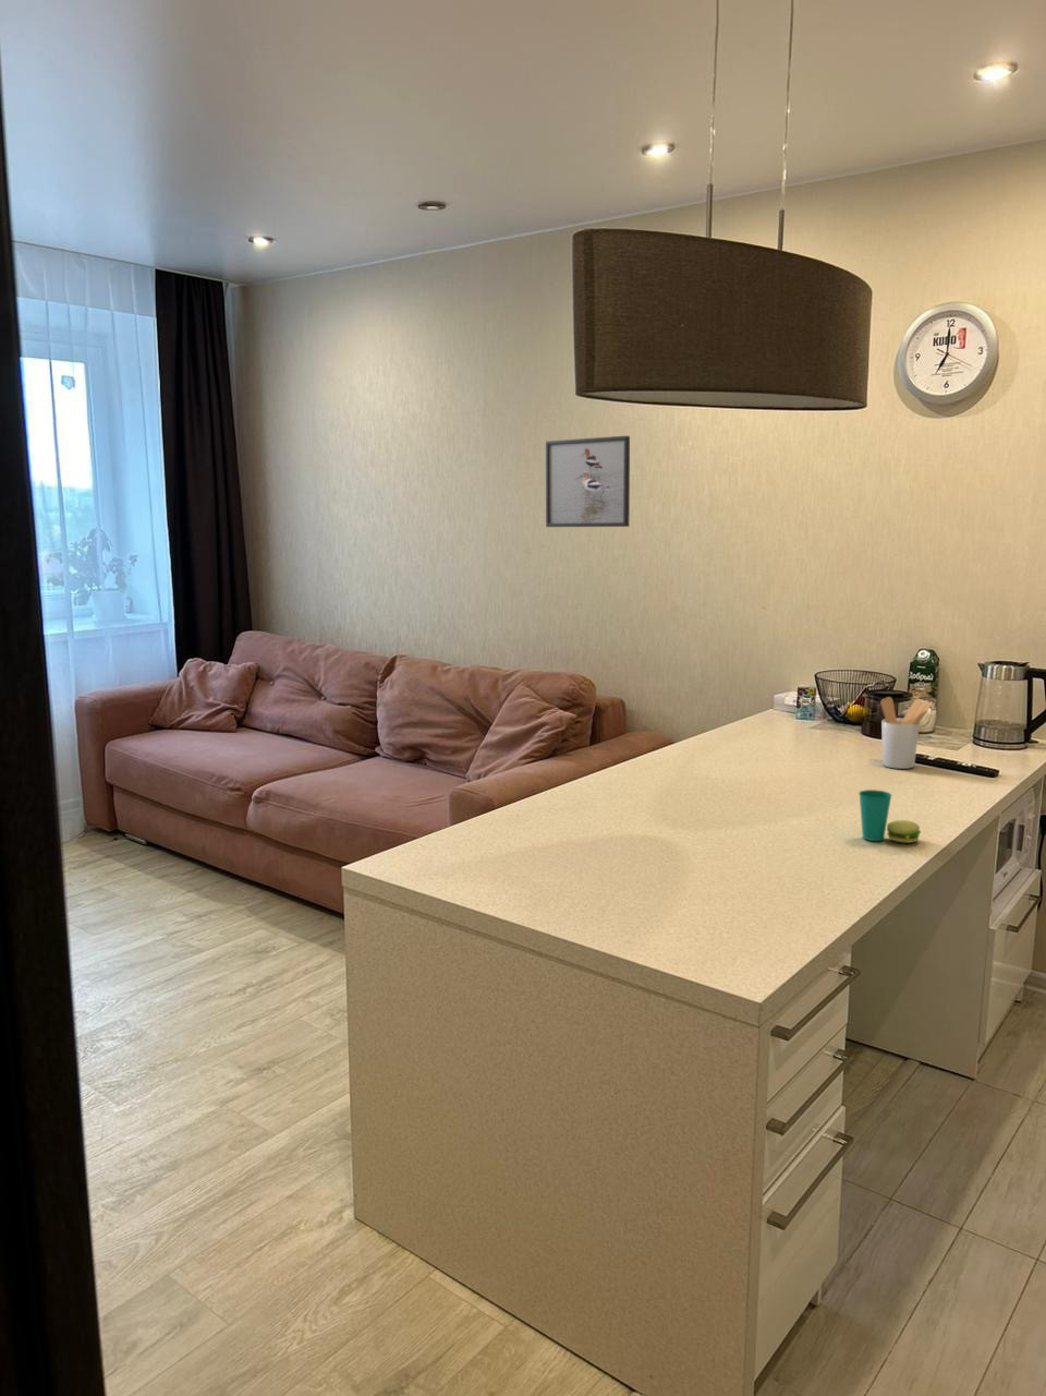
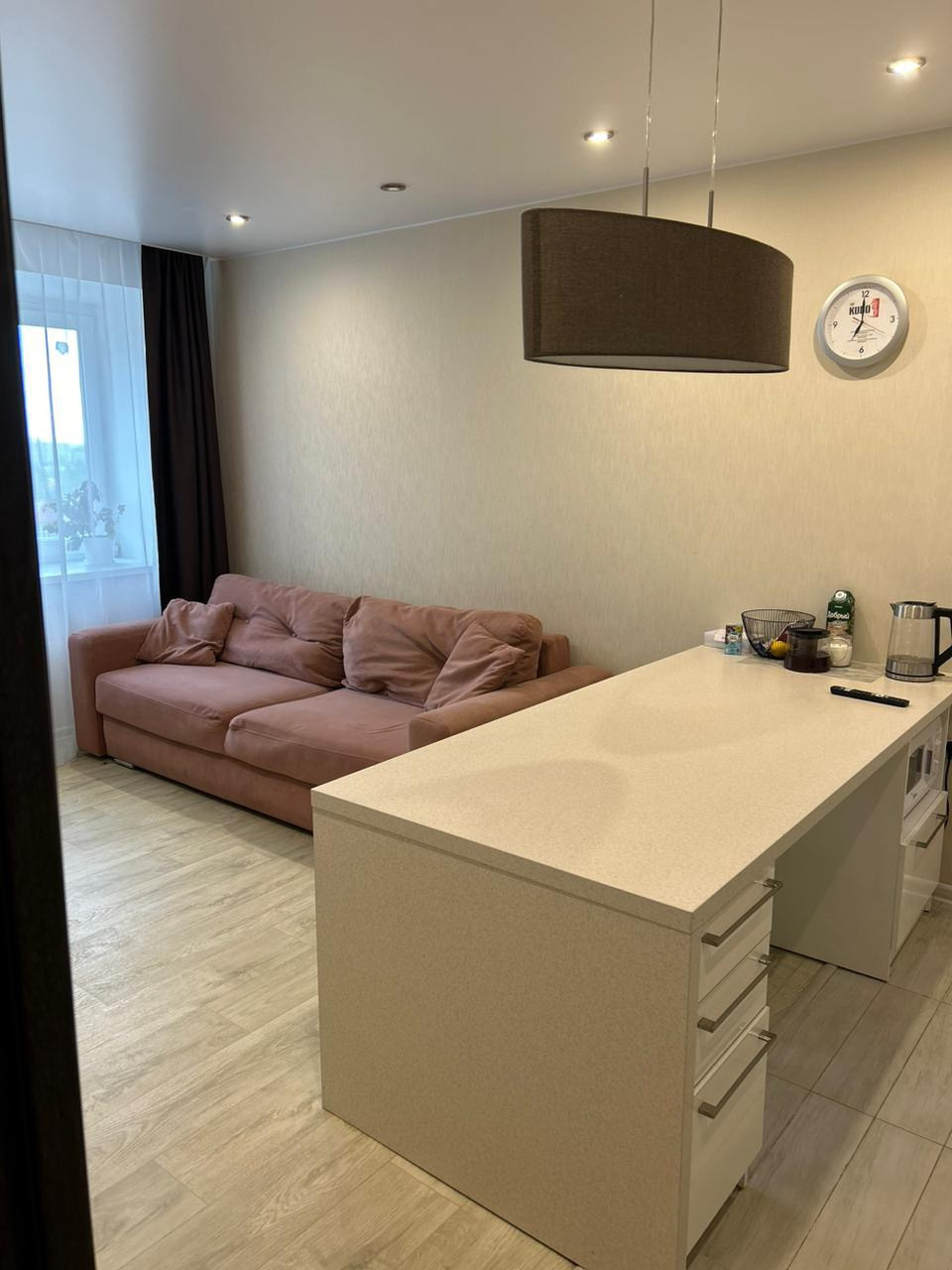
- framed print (587, 483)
- utensil holder (906, 731)
- cup (887, 817)
